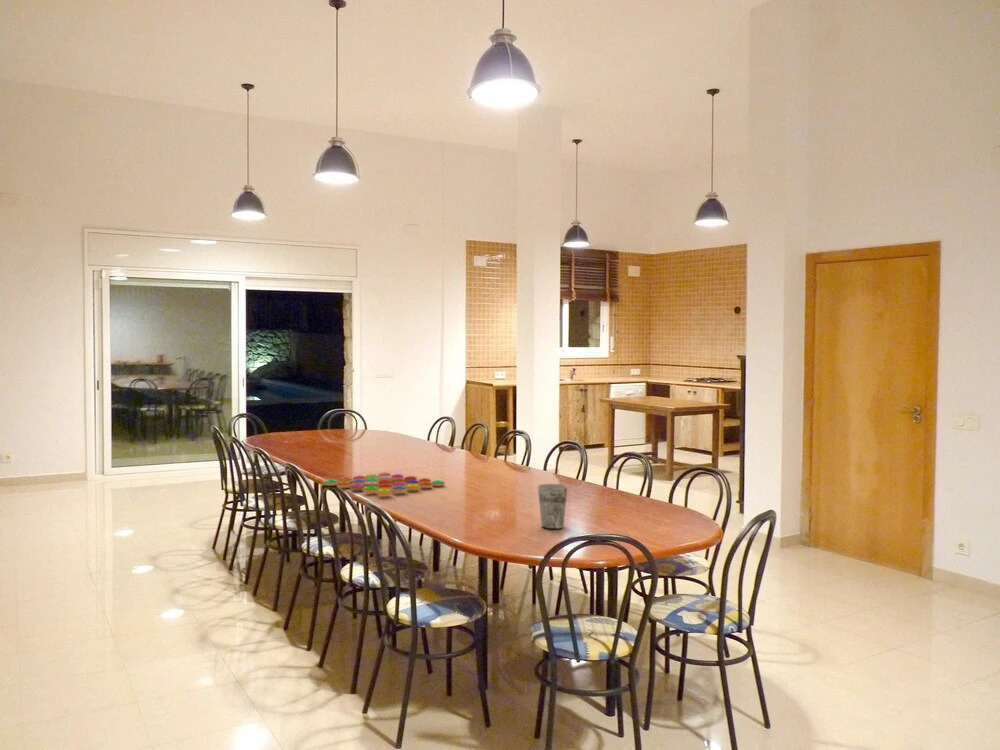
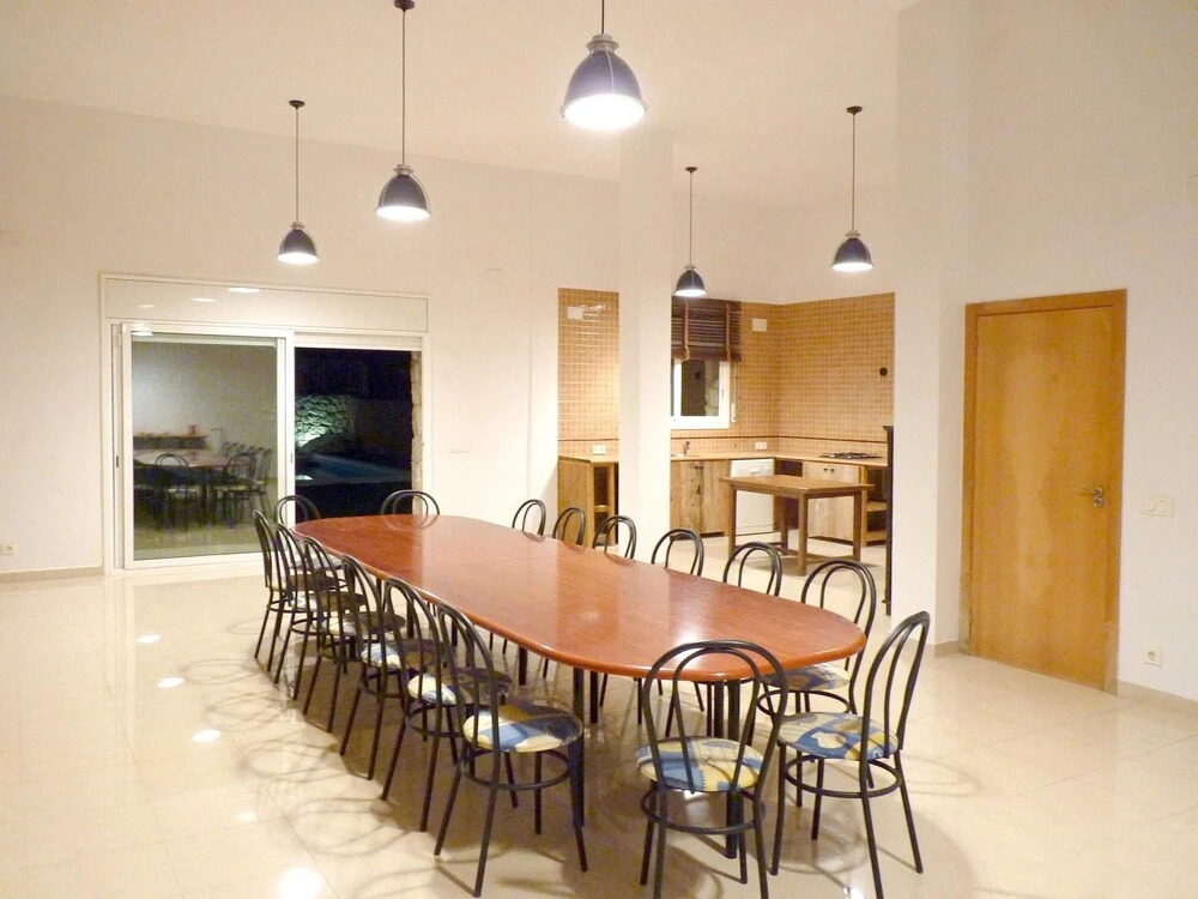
- cup (552, 506)
- board game (384, 482)
